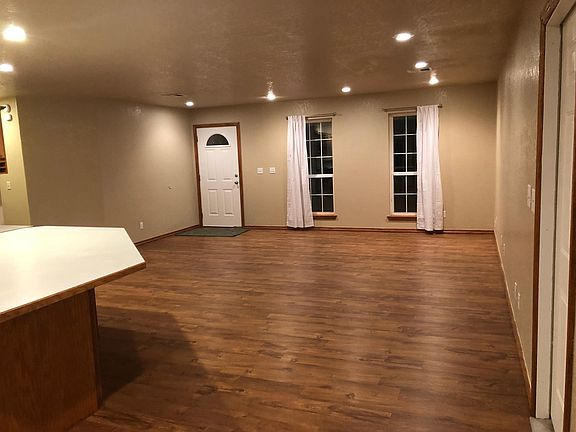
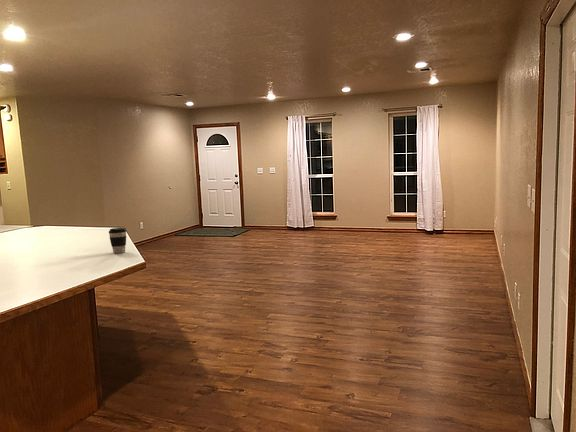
+ coffee cup (118, 240)
